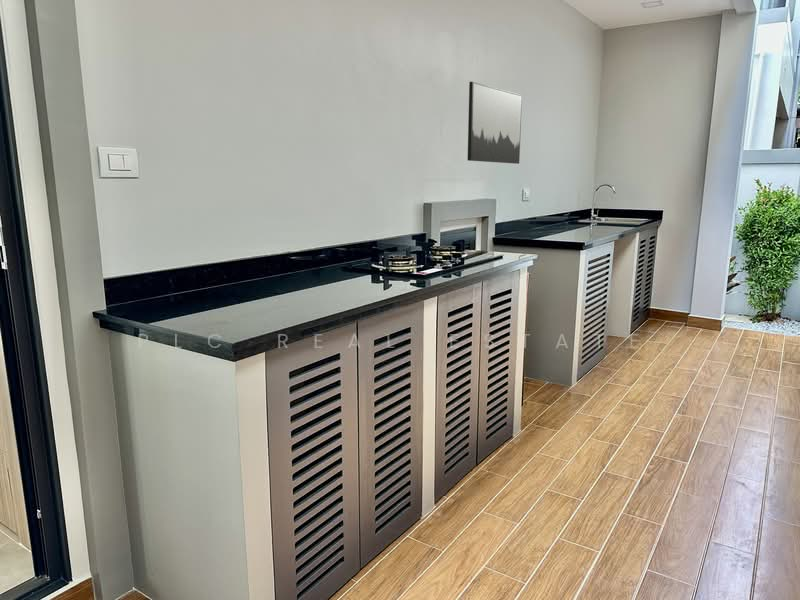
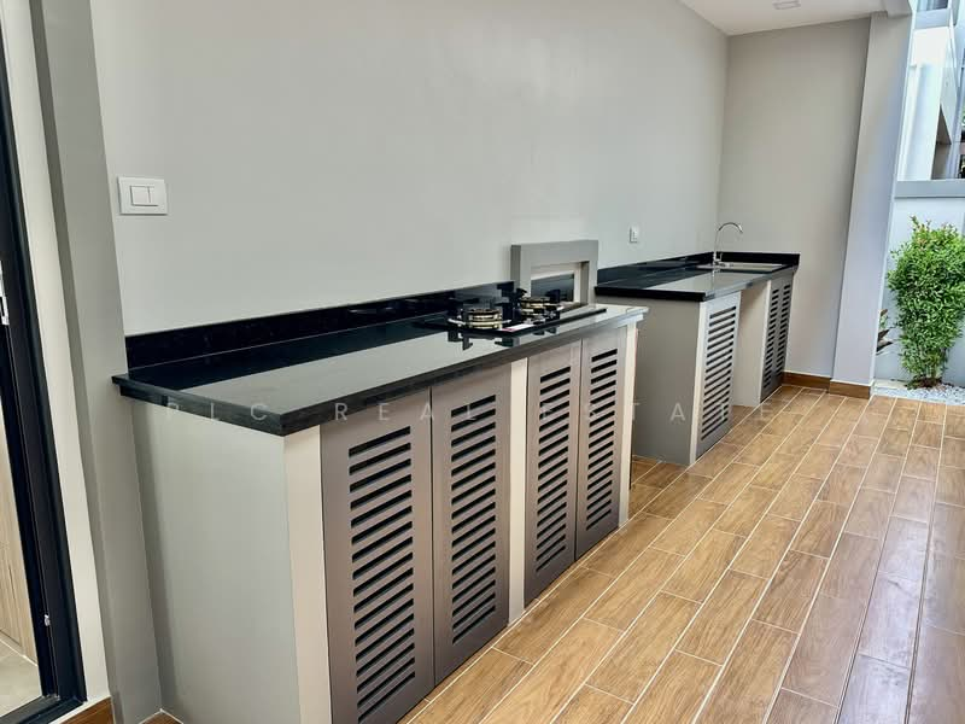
- wall art (496, 125)
